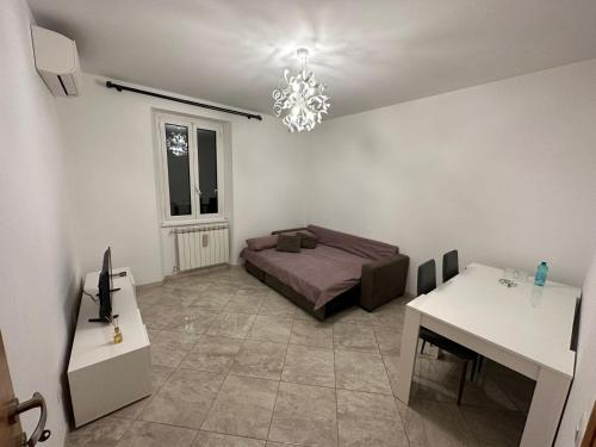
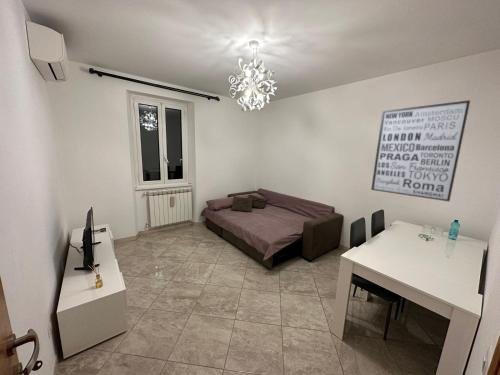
+ wall art (413, 152)
